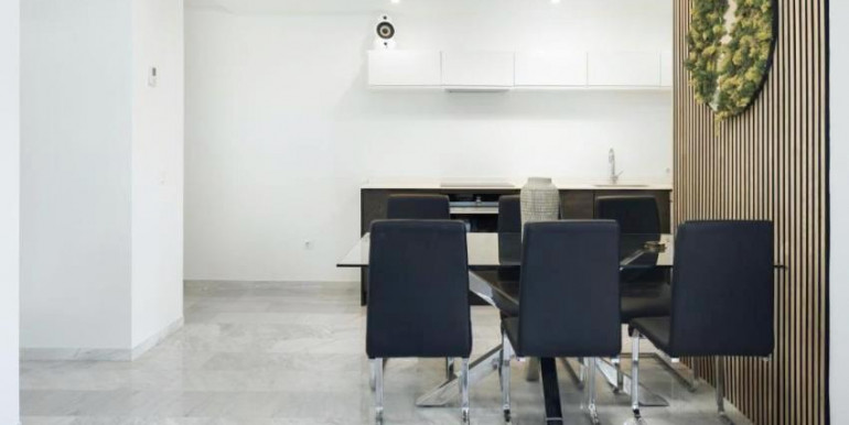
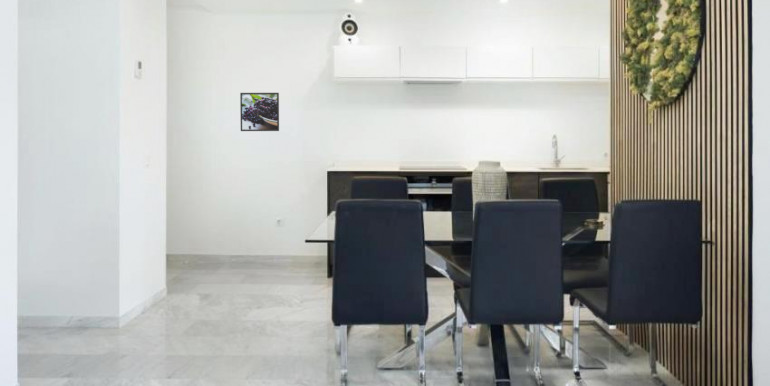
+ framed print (259, 111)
